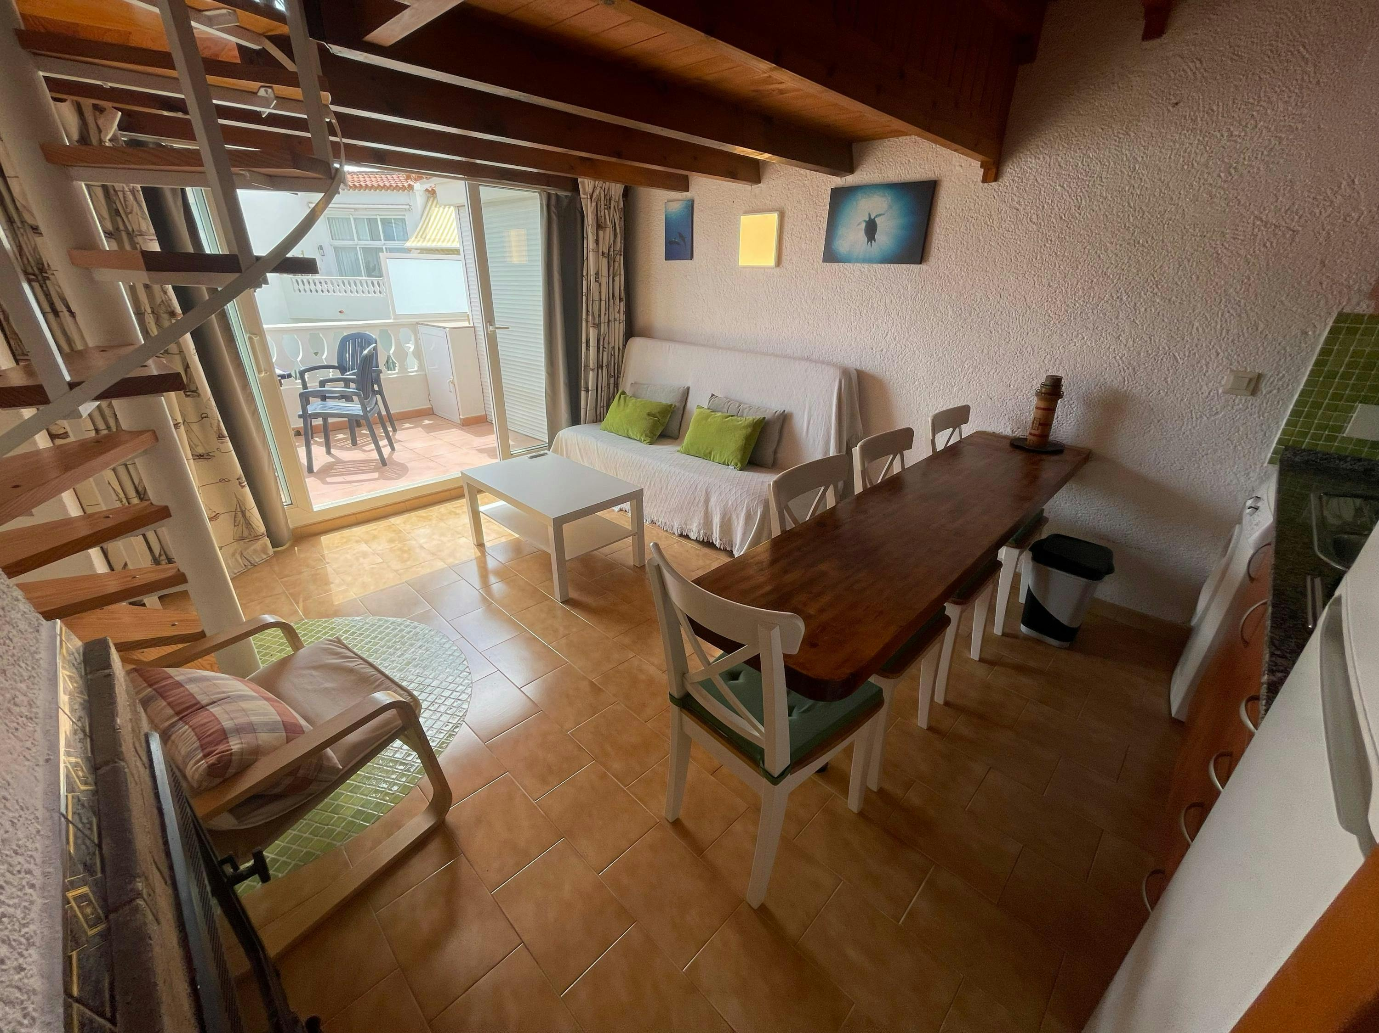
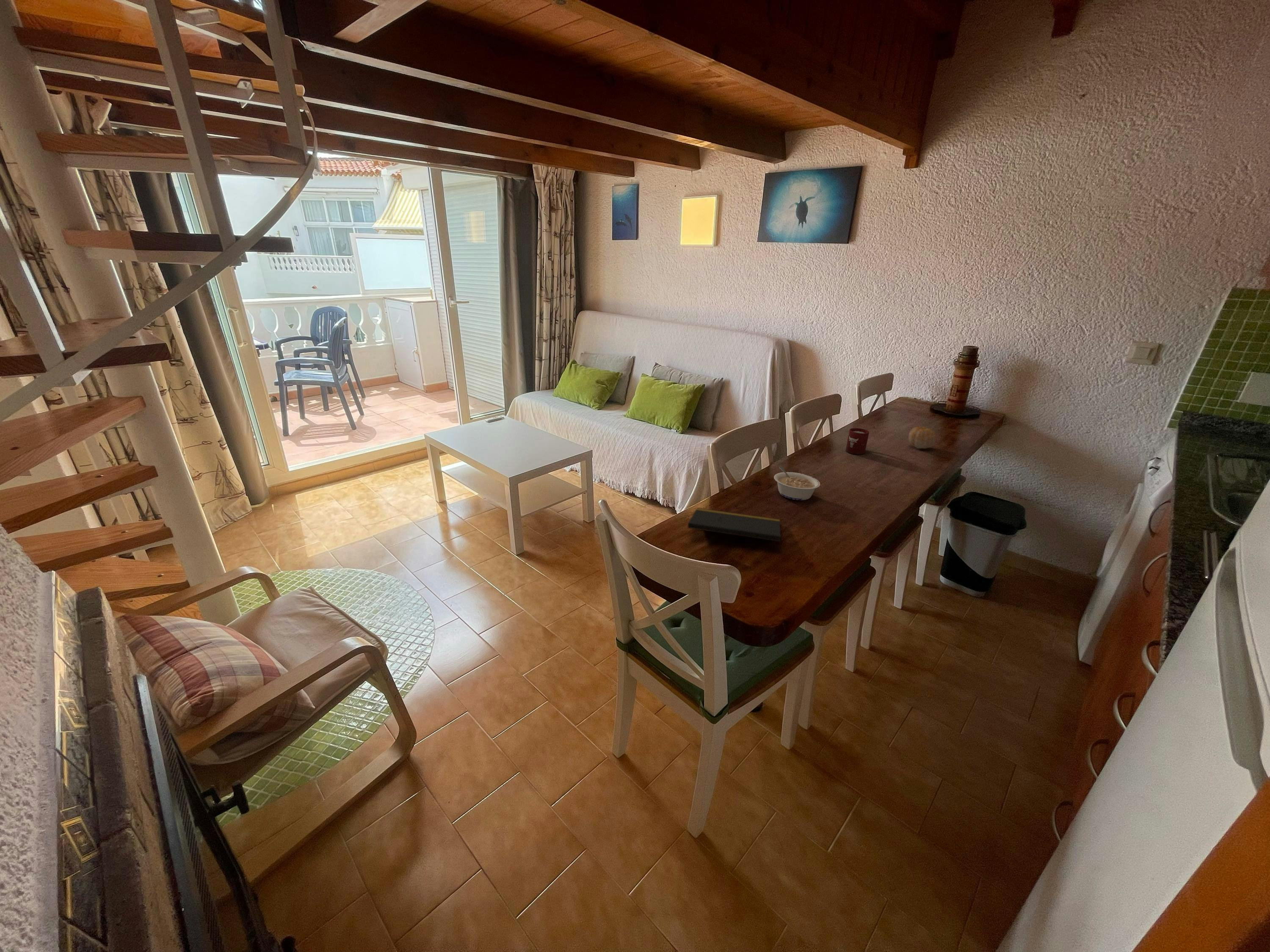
+ notepad (735, 523)
+ legume (794, 485)
+ fruit (922, 437)
+ cup (859, 440)
